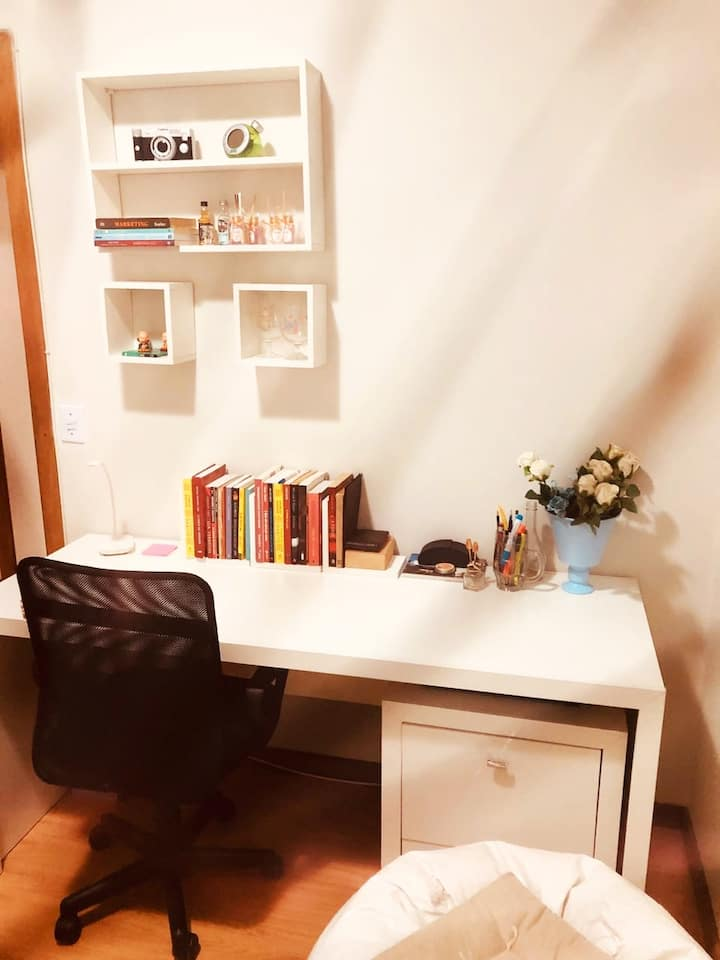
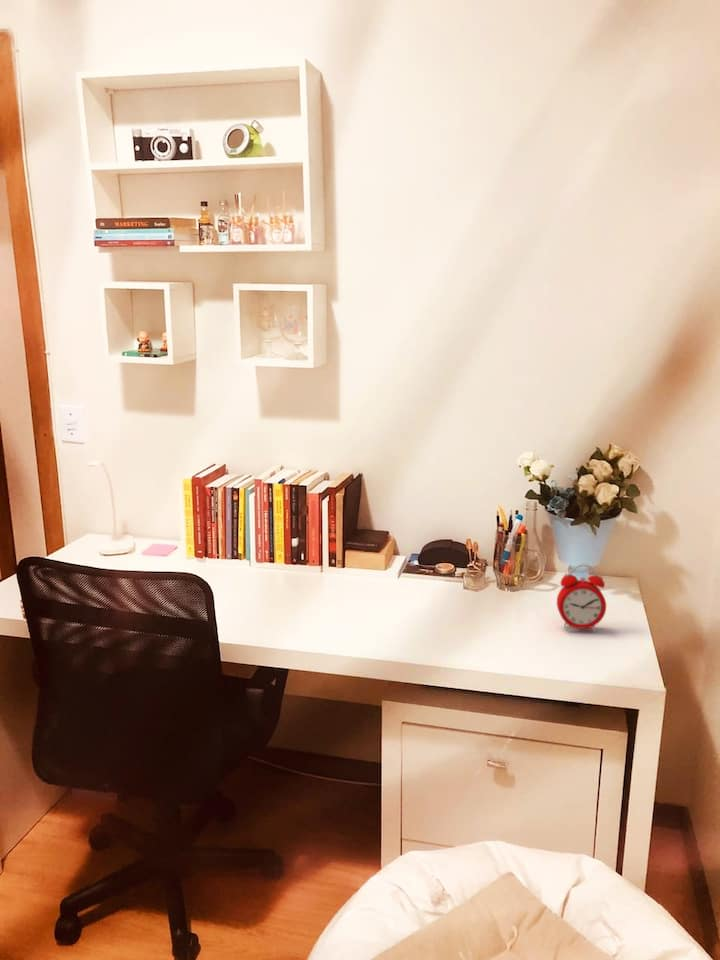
+ alarm clock (581, 596)
